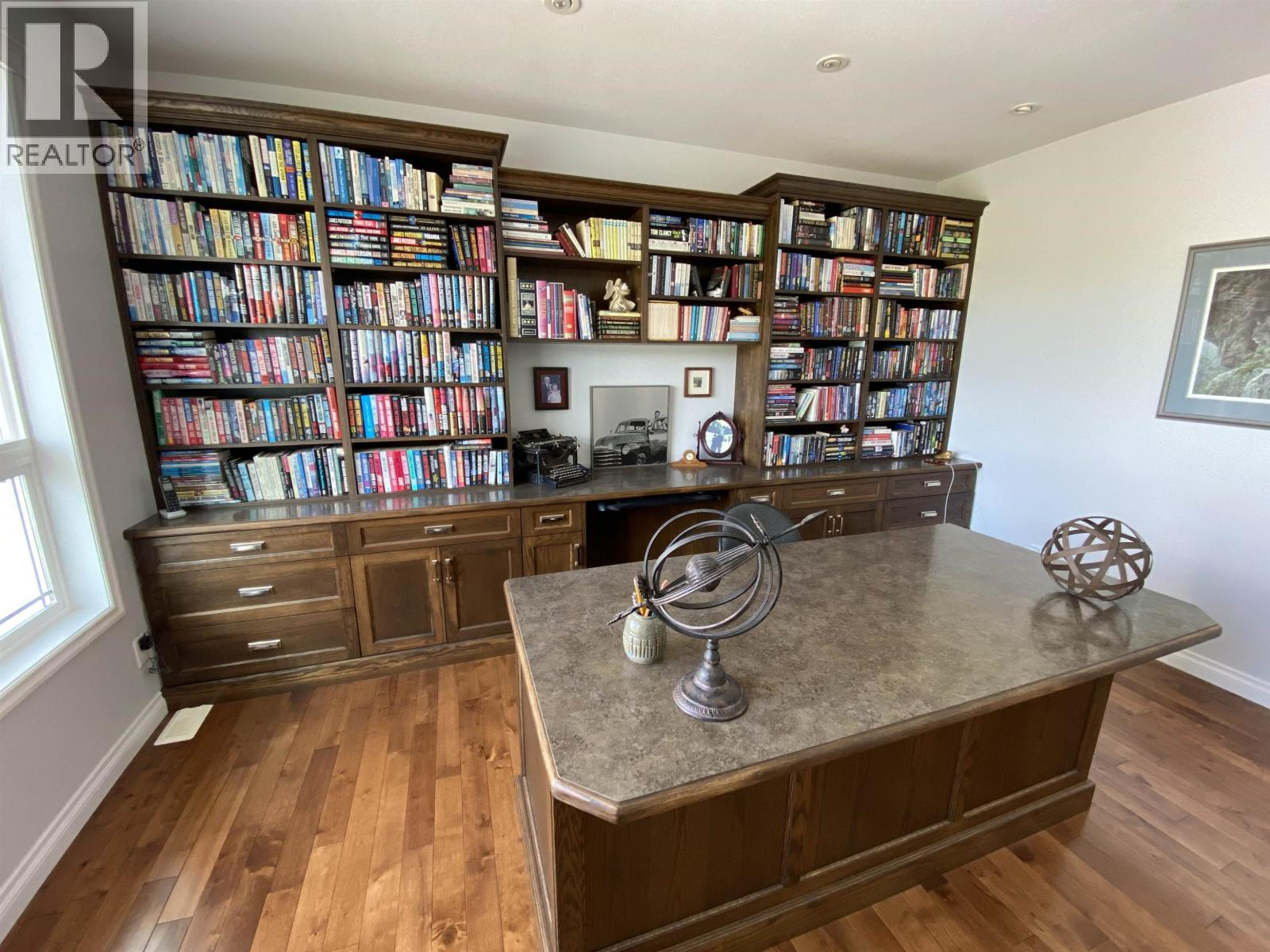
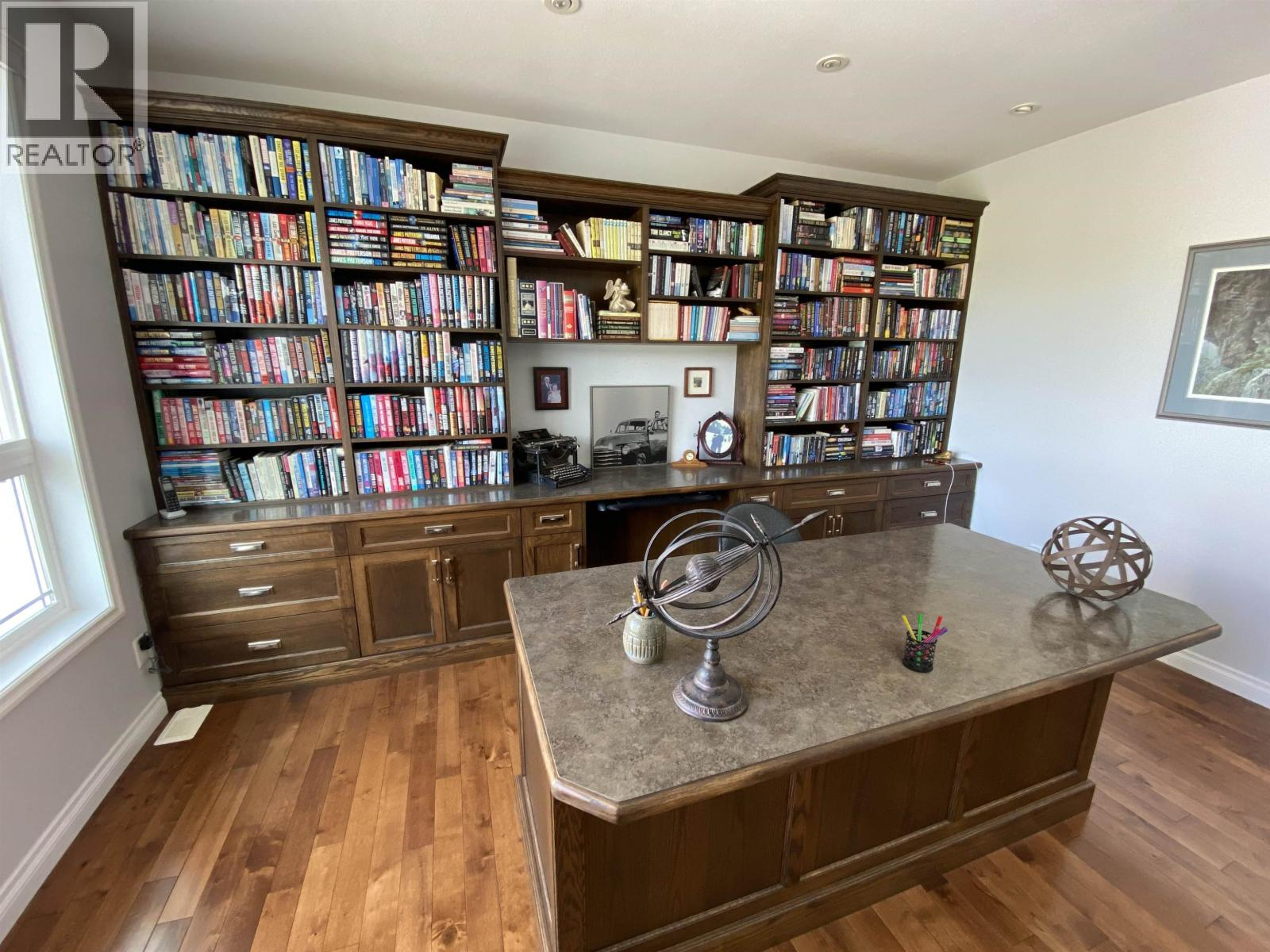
+ pen holder (922, 638)
